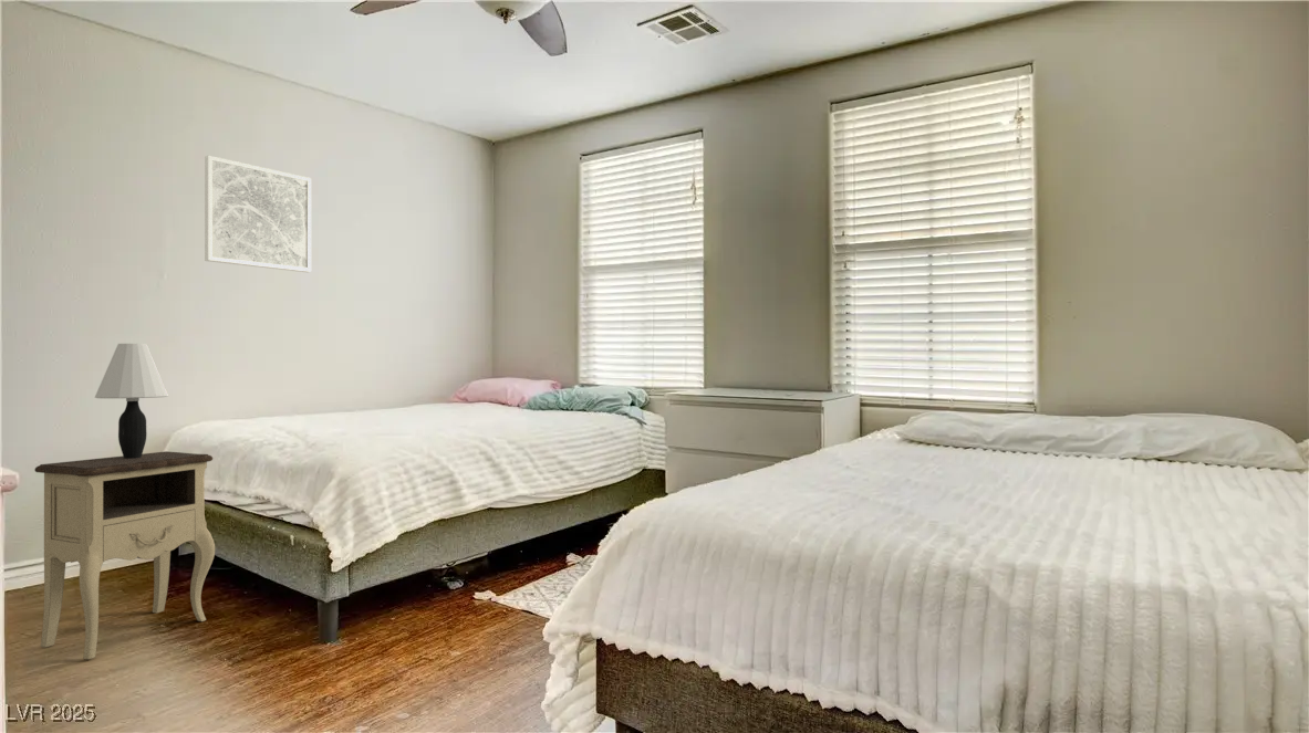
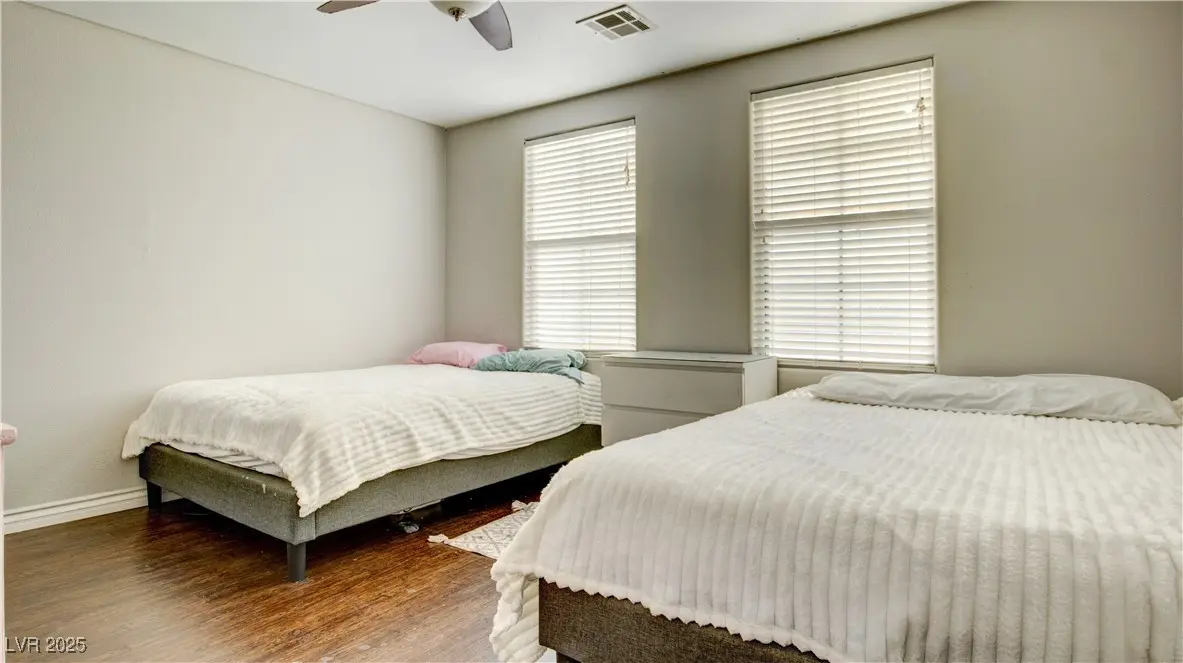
- table lamp (132, 400)
- wall art (260, 217)
- nightstand (129, 546)
